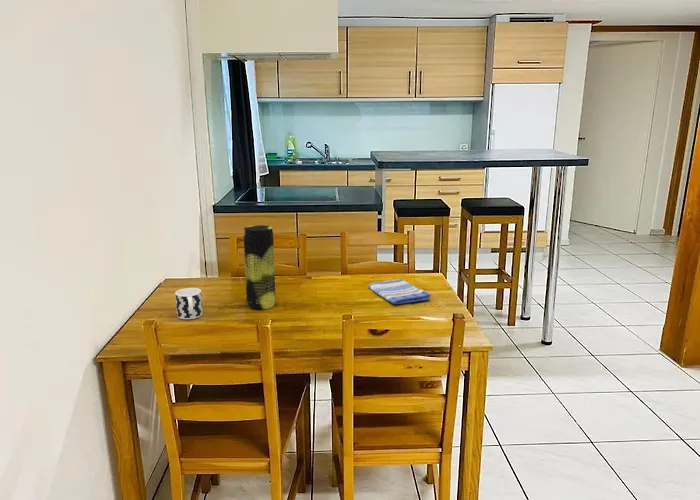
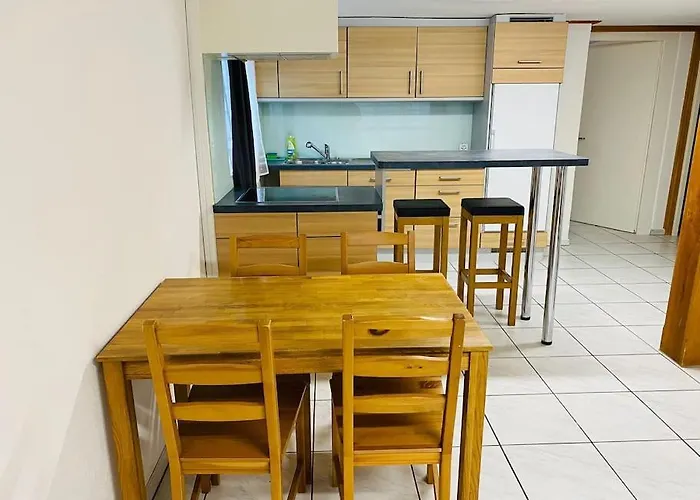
- vase (259, 267)
- dish towel (398, 290)
- cup (189, 304)
